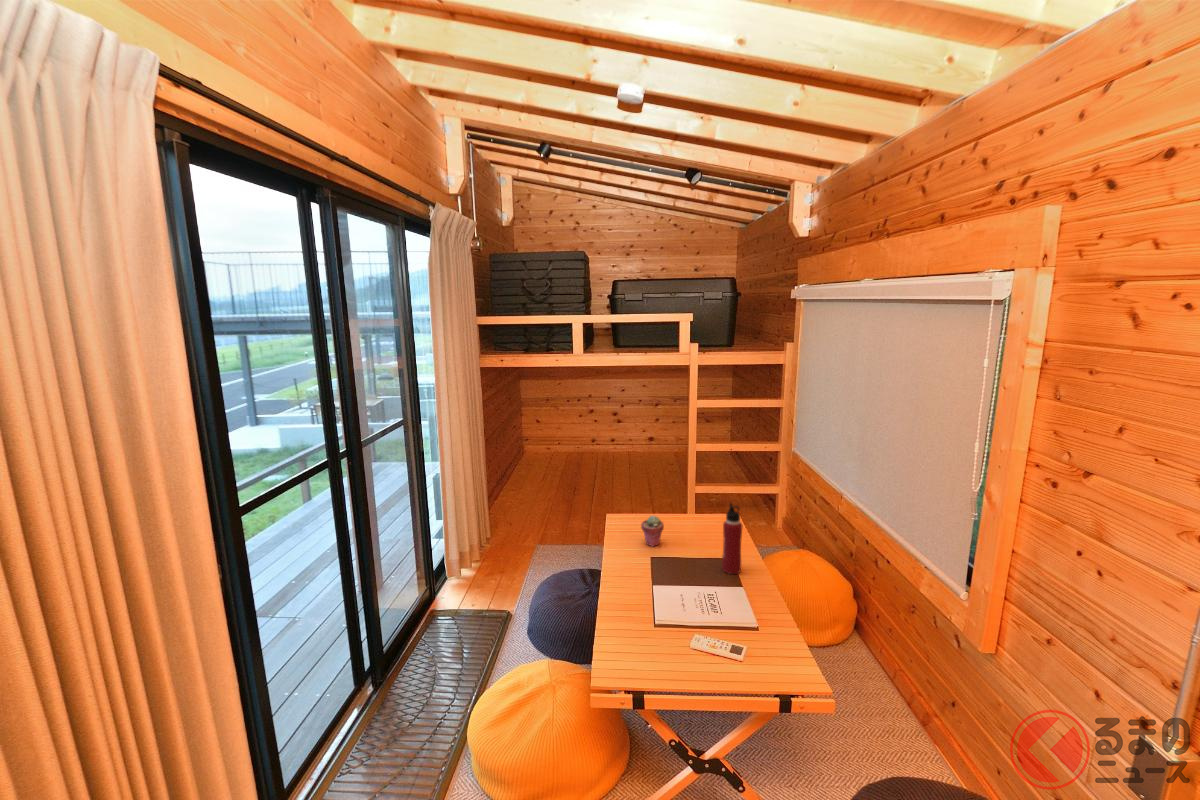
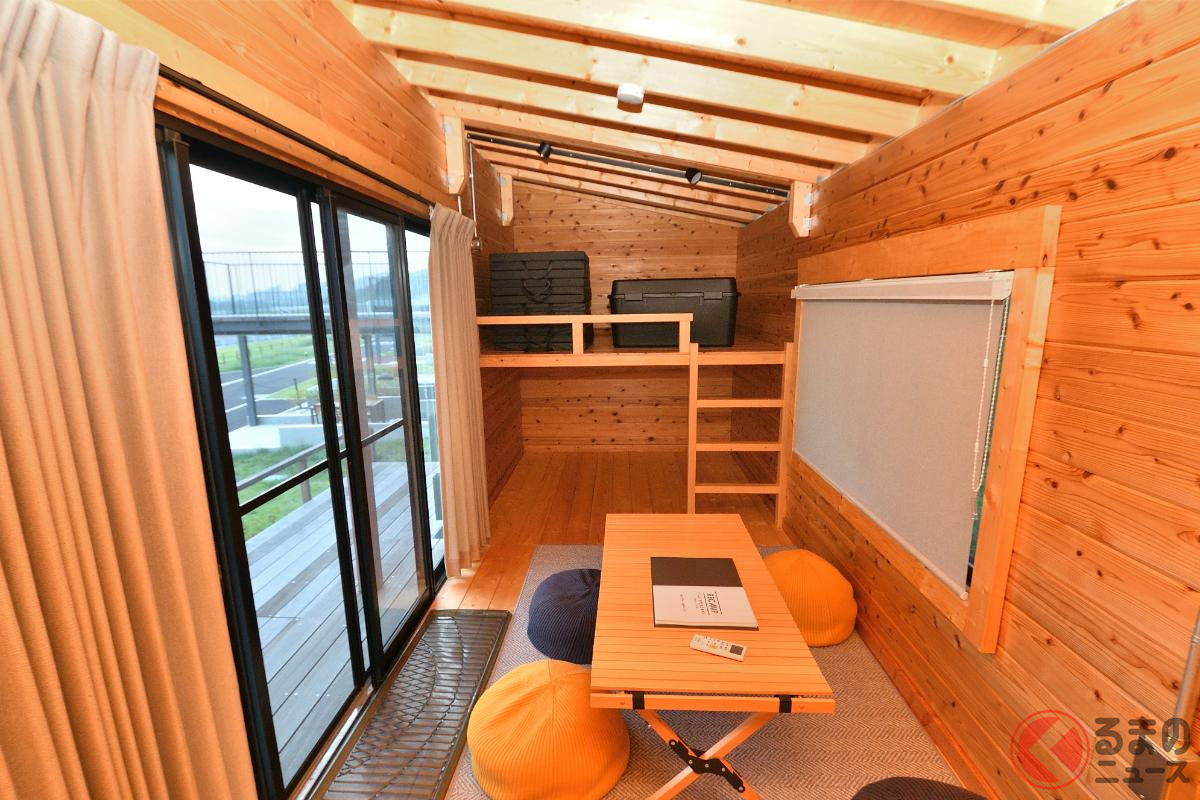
- potted succulent (652, 529)
- water bottle (732, 537)
